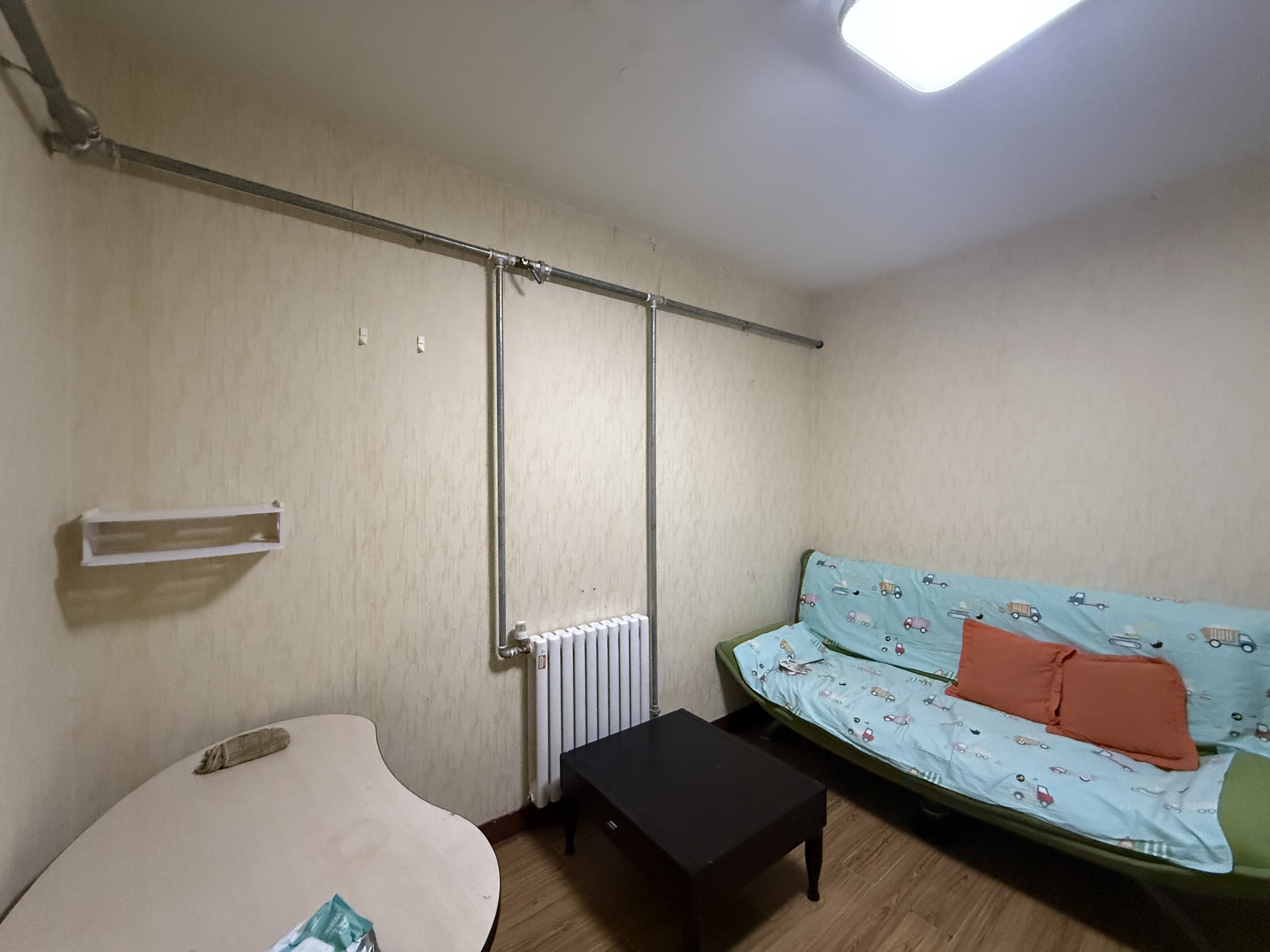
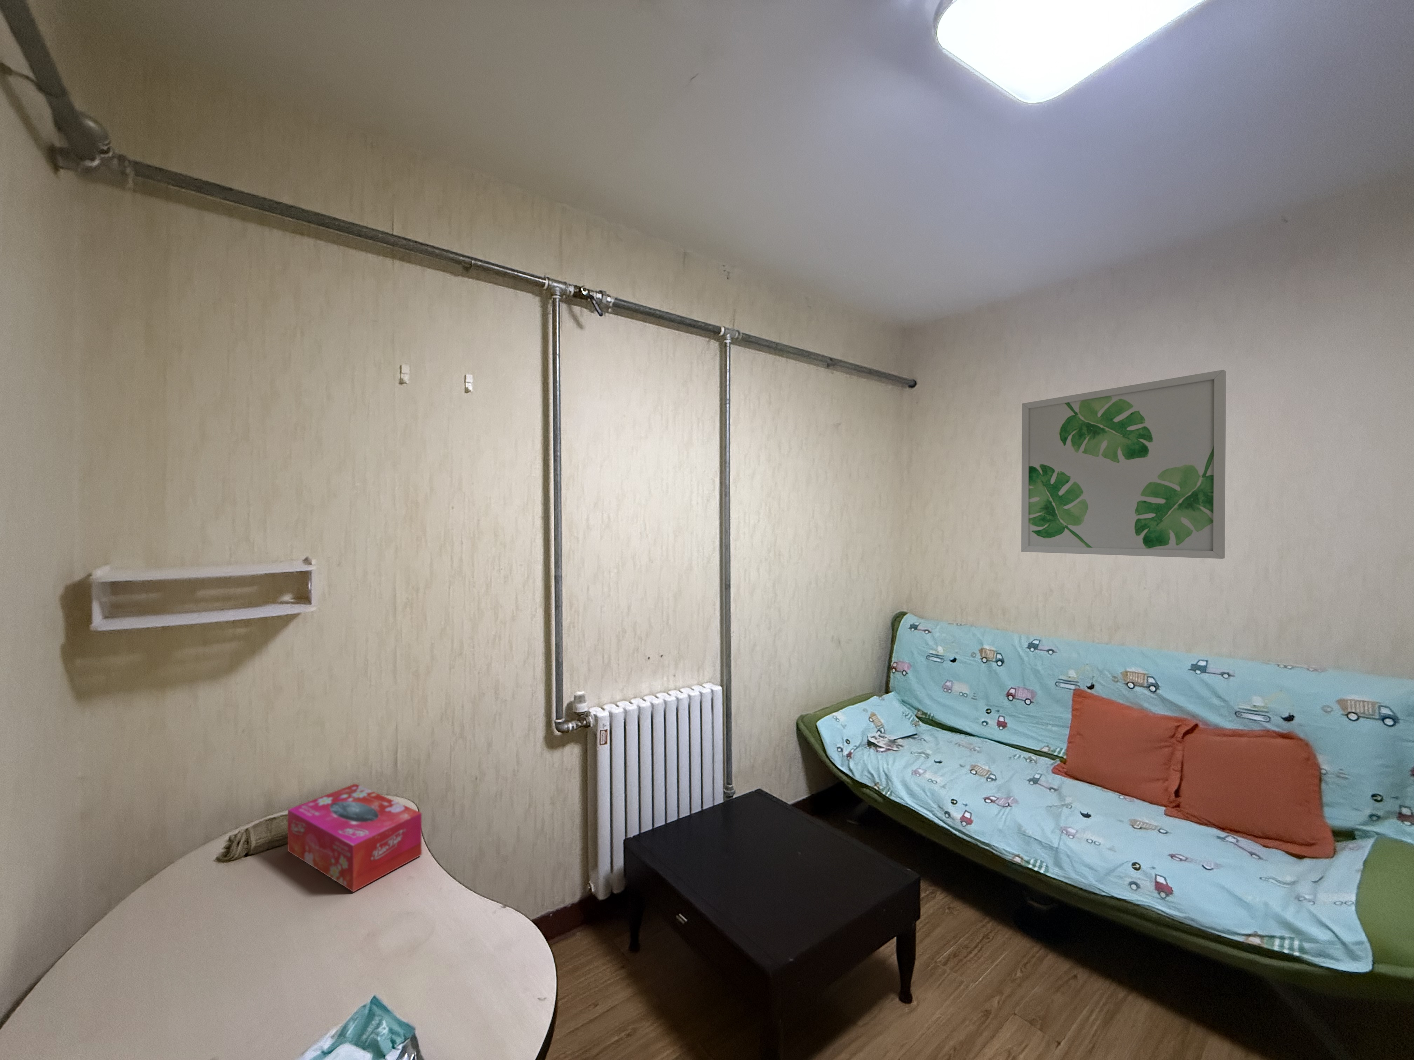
+ tissue box (354, 832)
+ wall art (1111, 472)
